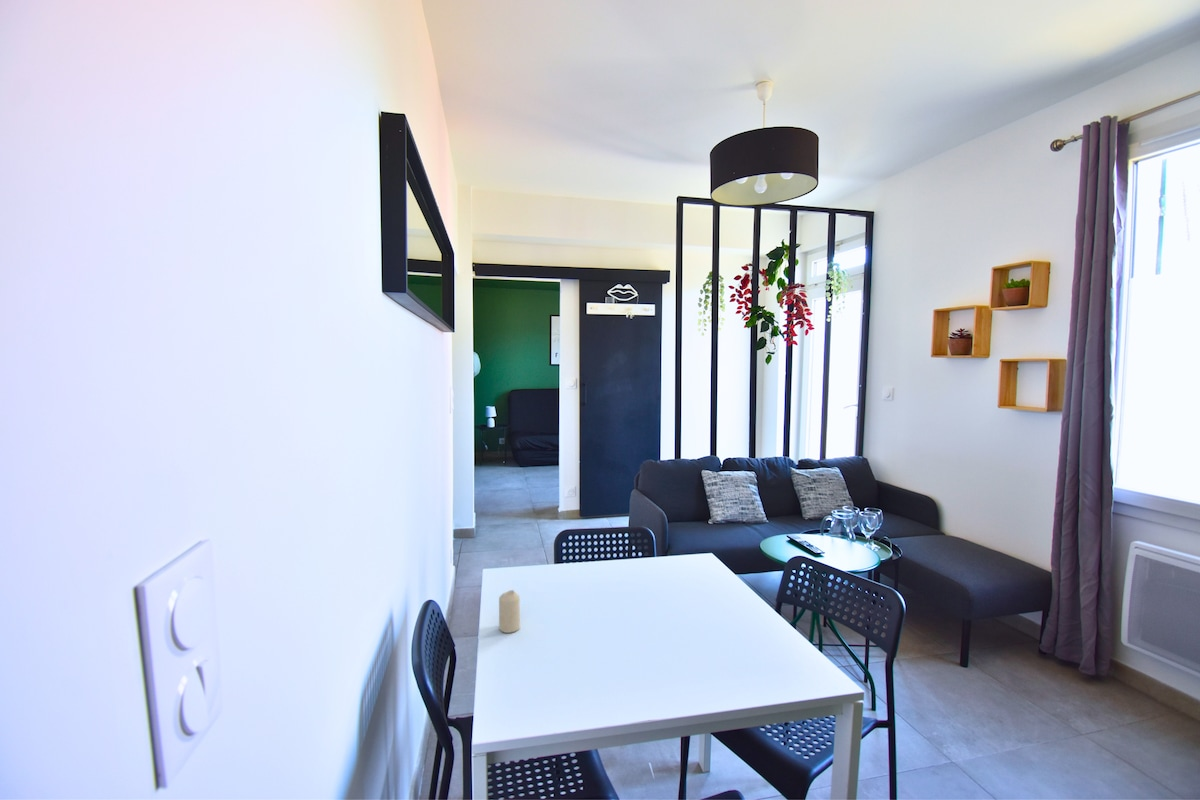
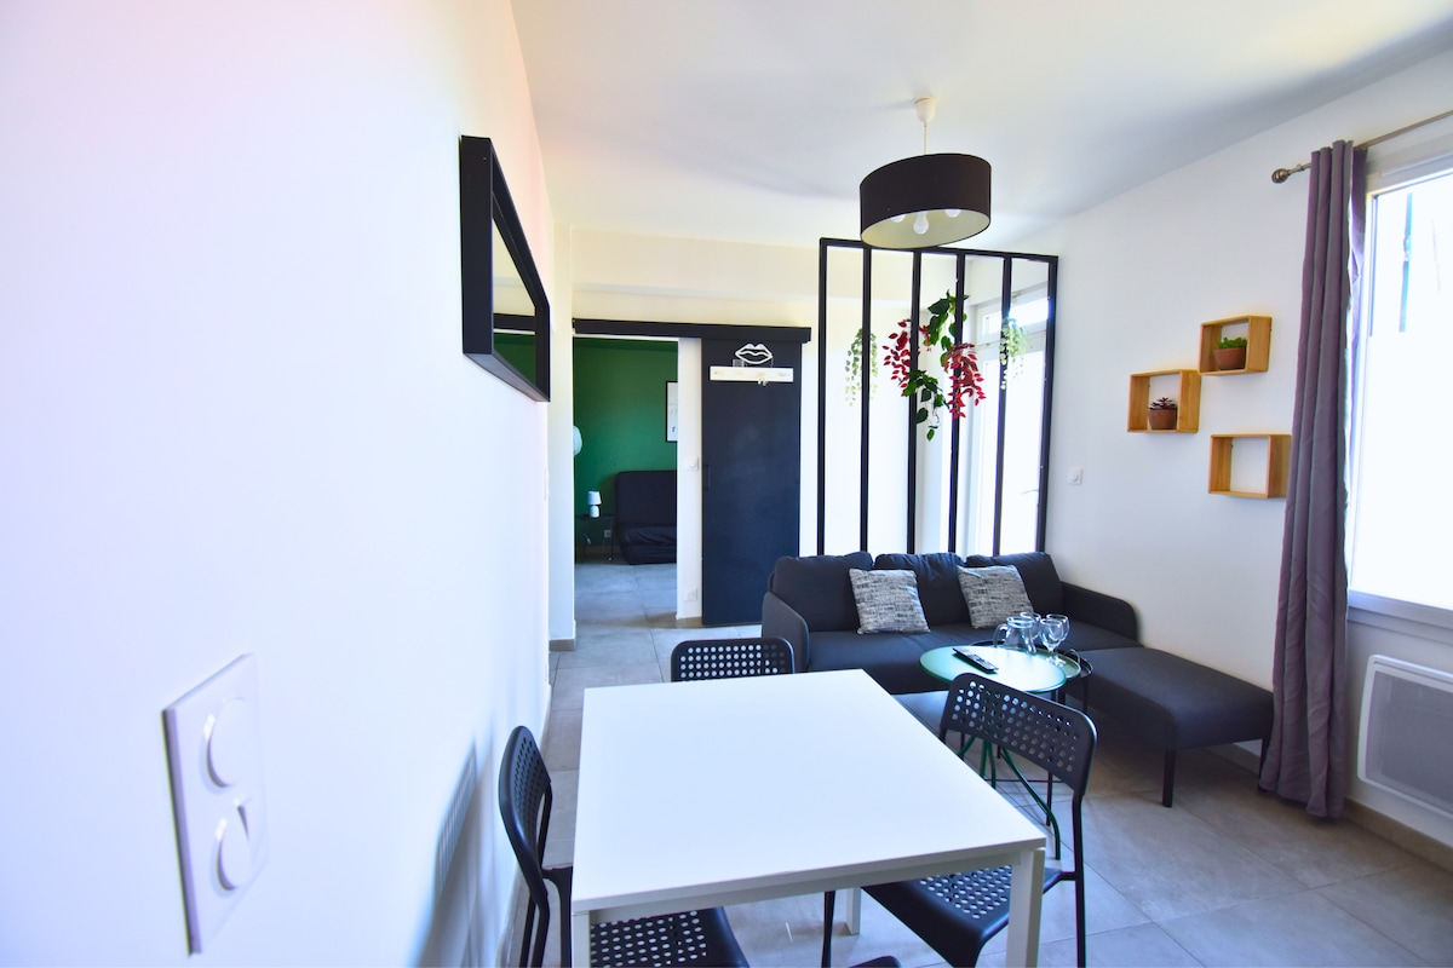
- candle (509, 610)
